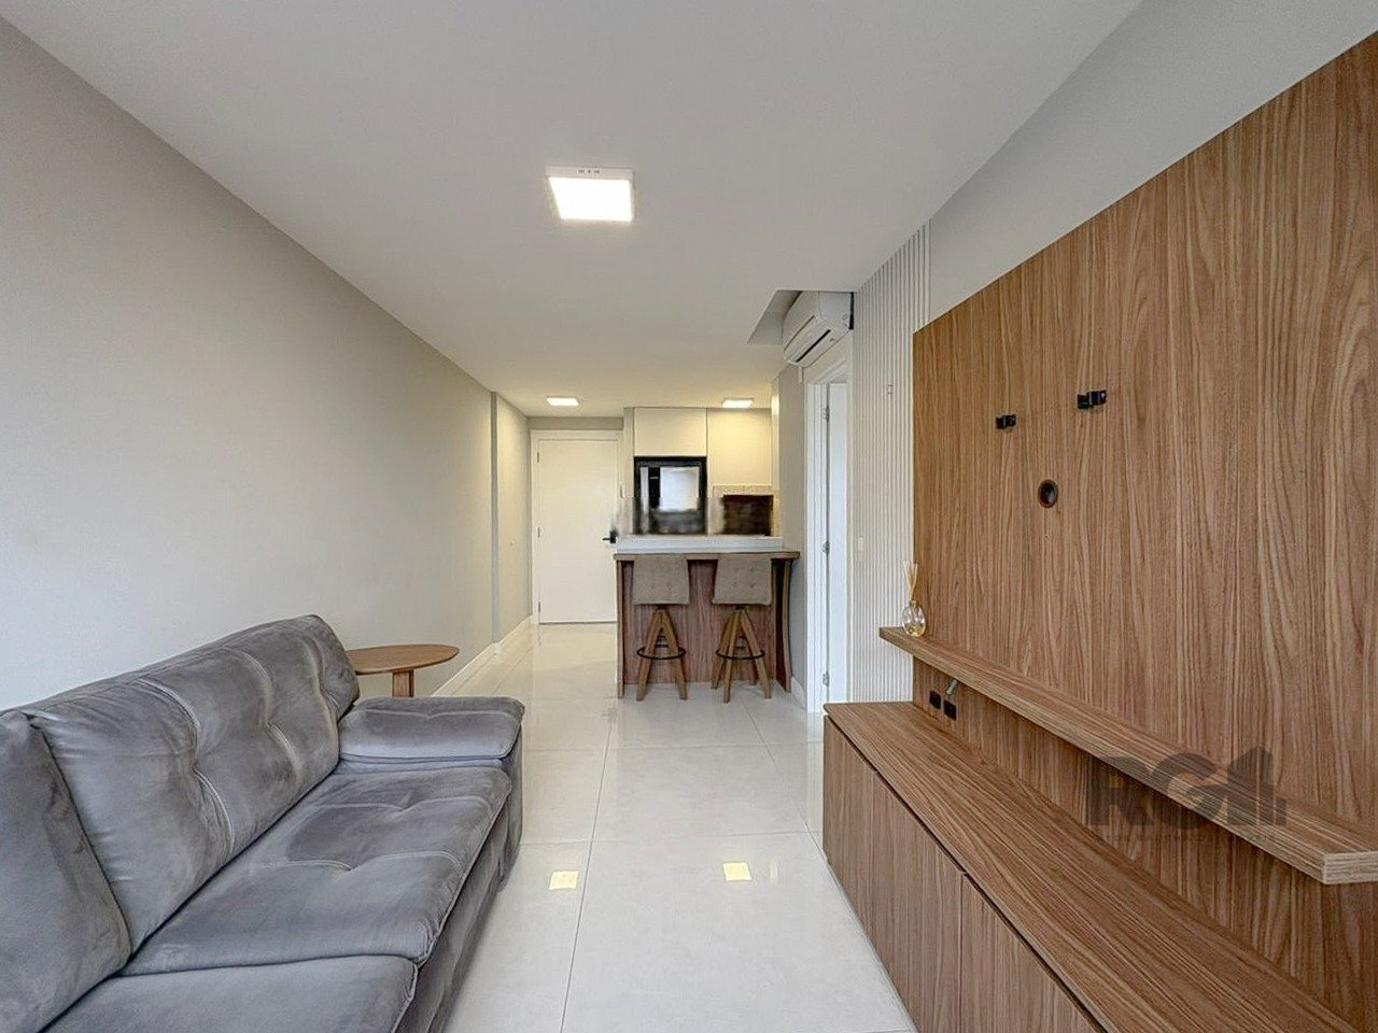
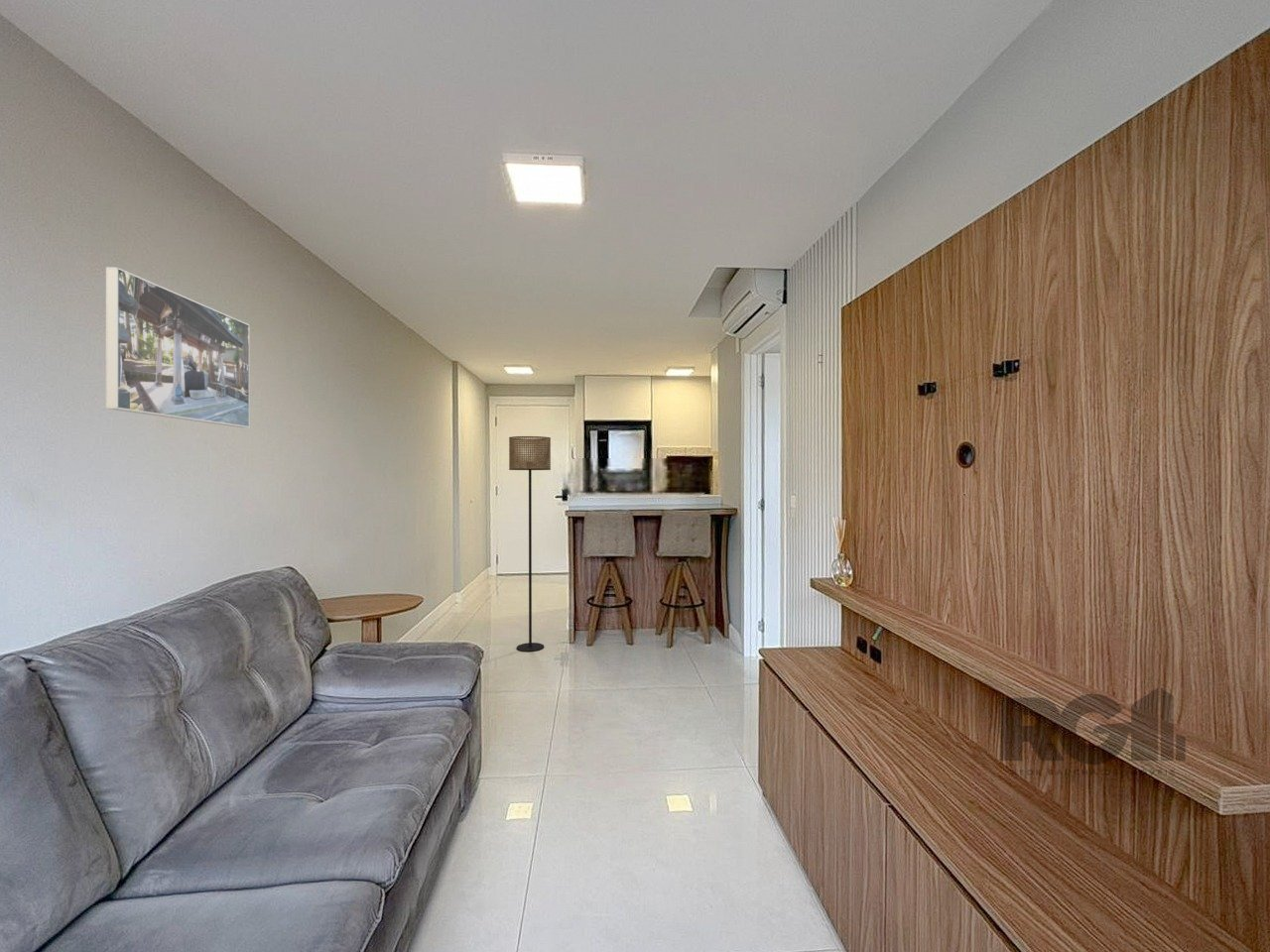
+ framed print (189, 360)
+ floor lamp (530, 542)
